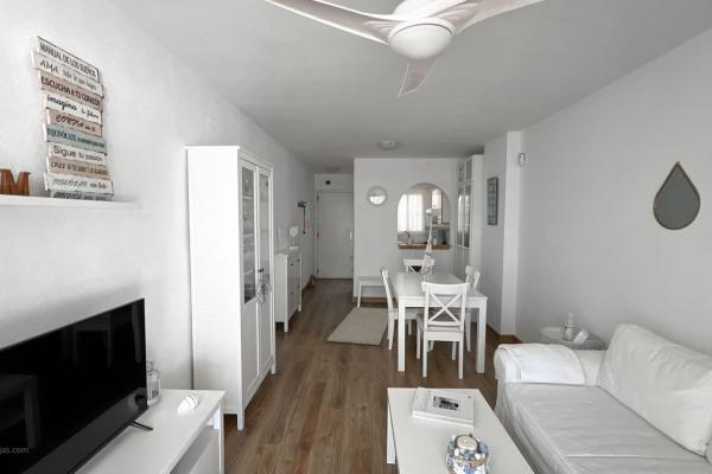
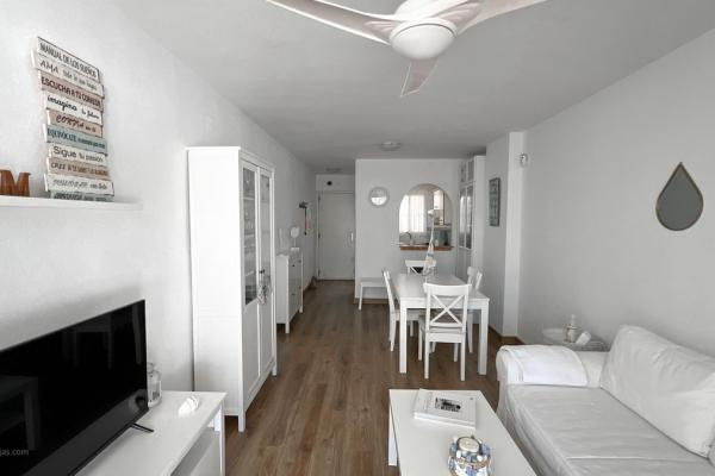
- rug (364, 322)
